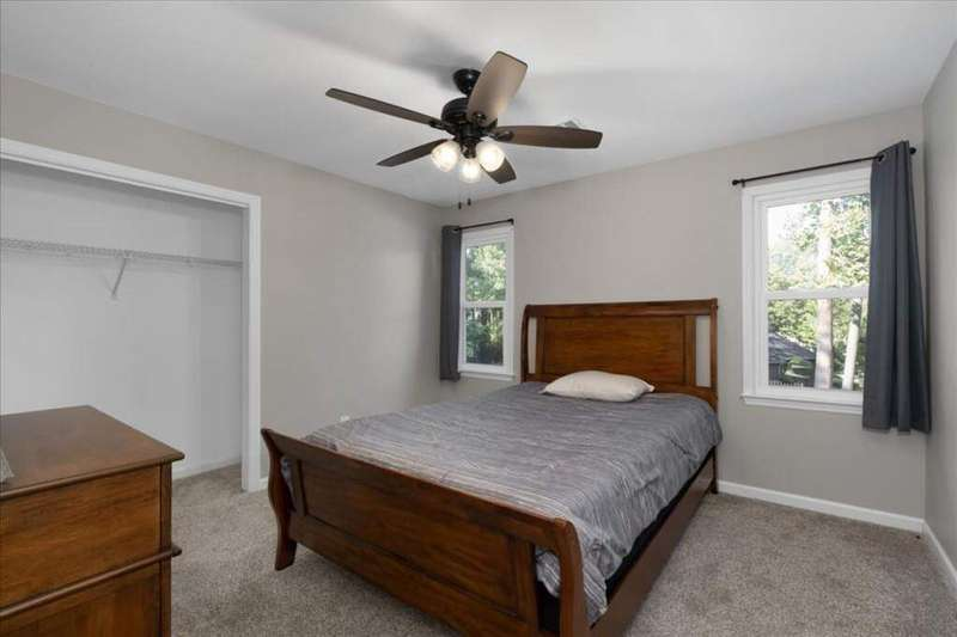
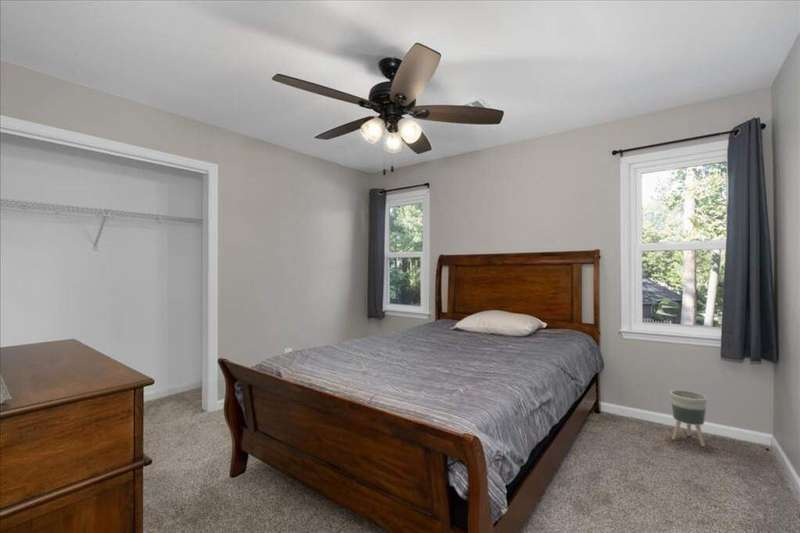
+ planter (688, 417)
